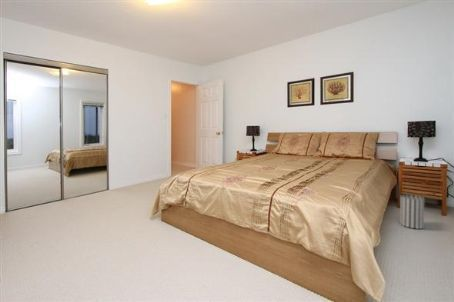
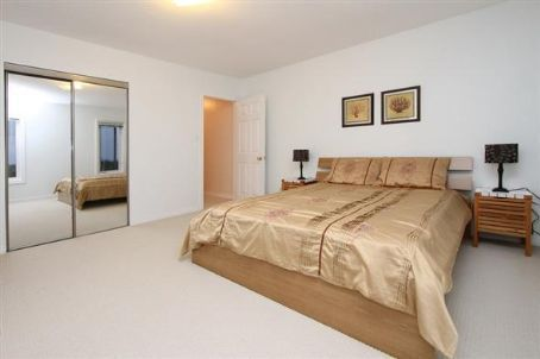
- wastebasket (411, 211)
